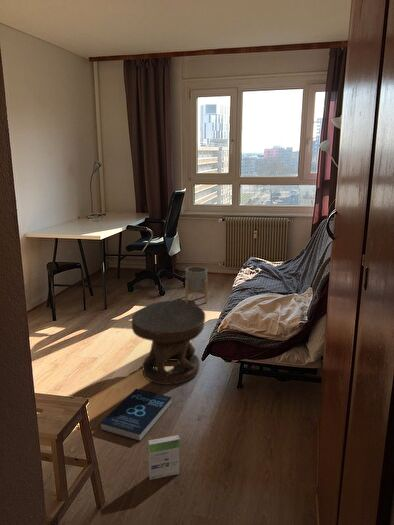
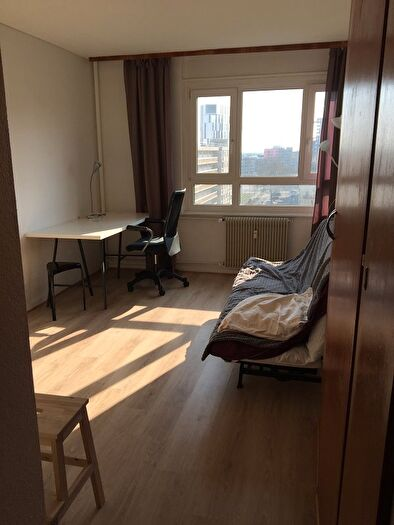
- box (164, 457)
- book (137, 412)
- carved stool (171, 341)
- planter (196, 284)
